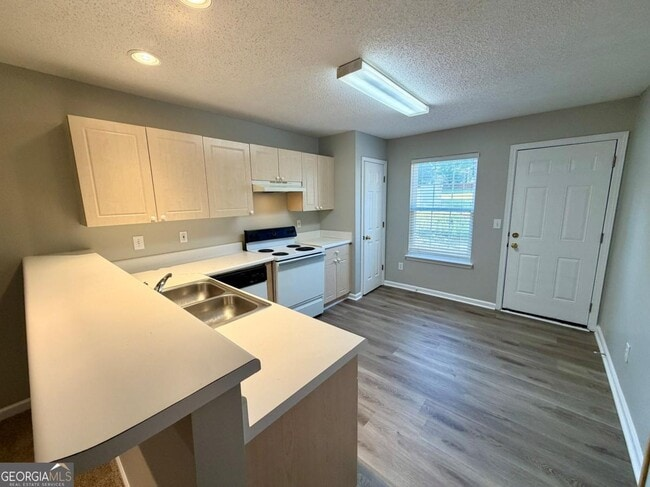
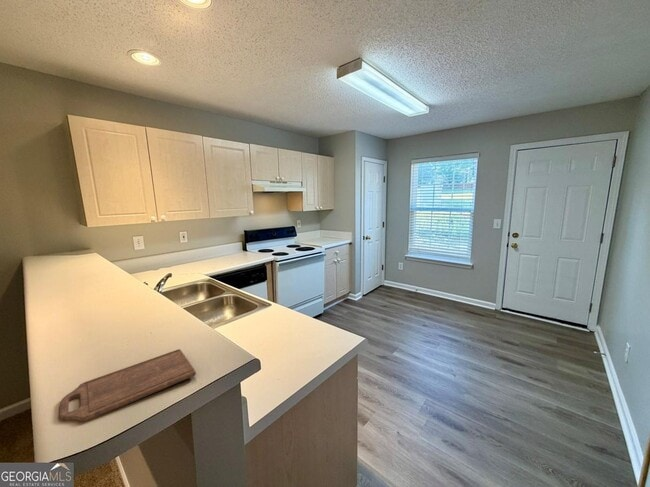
+ cutting board (132, 382)
